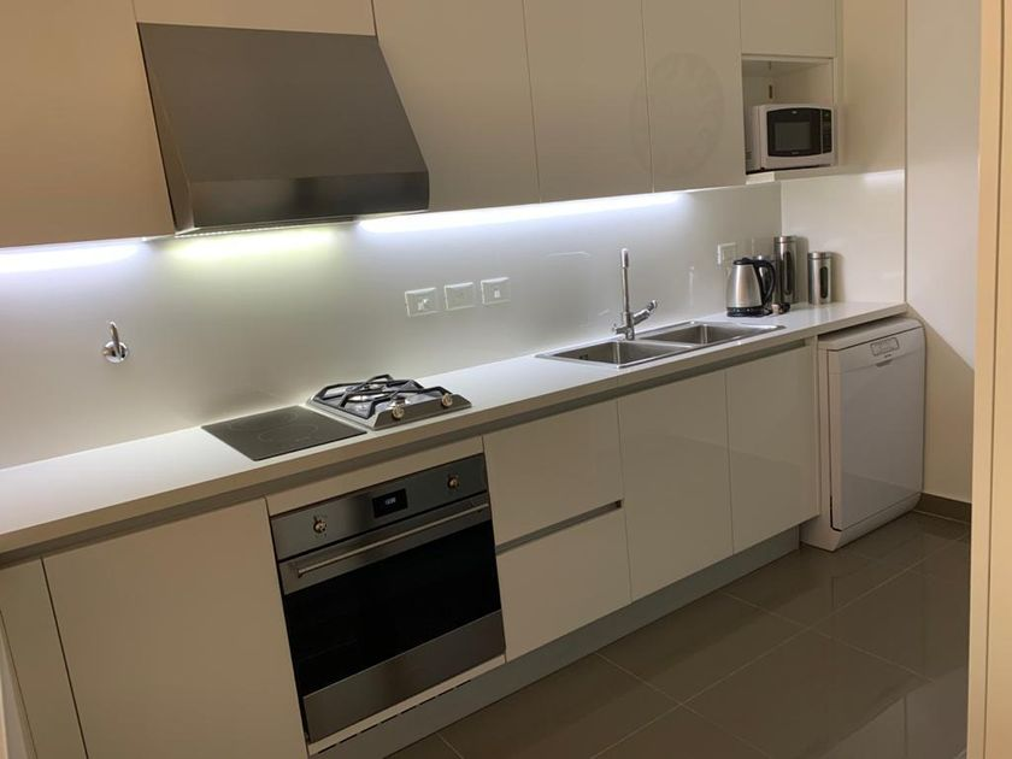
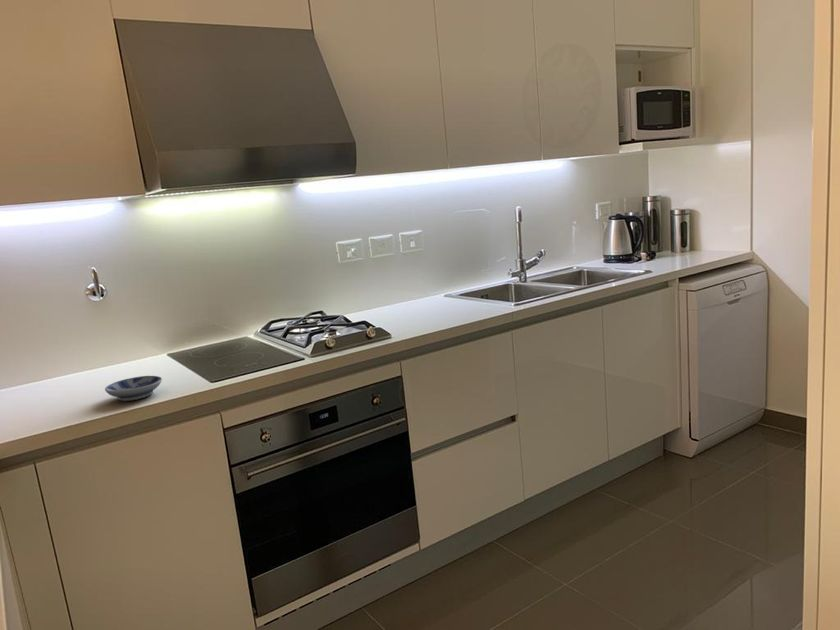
+ bowl (134, 389)
